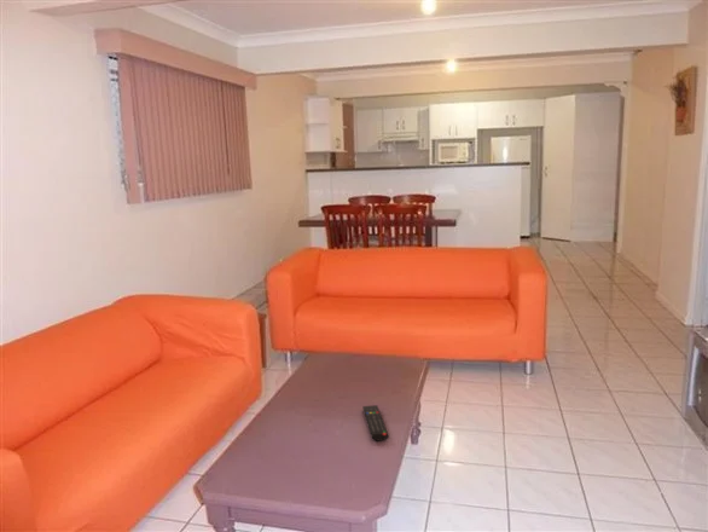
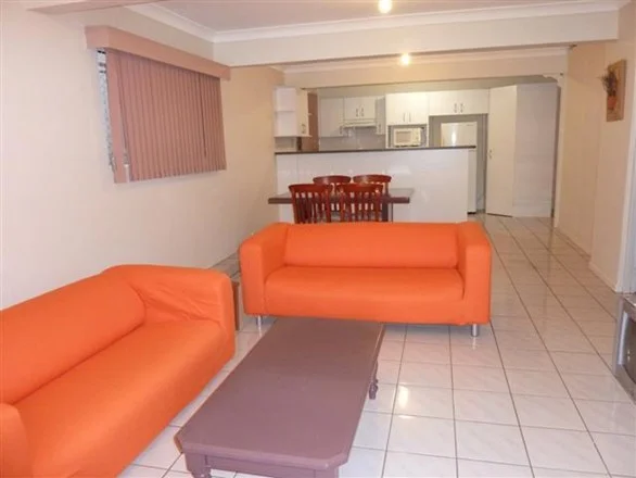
- remote control (375, 422)
